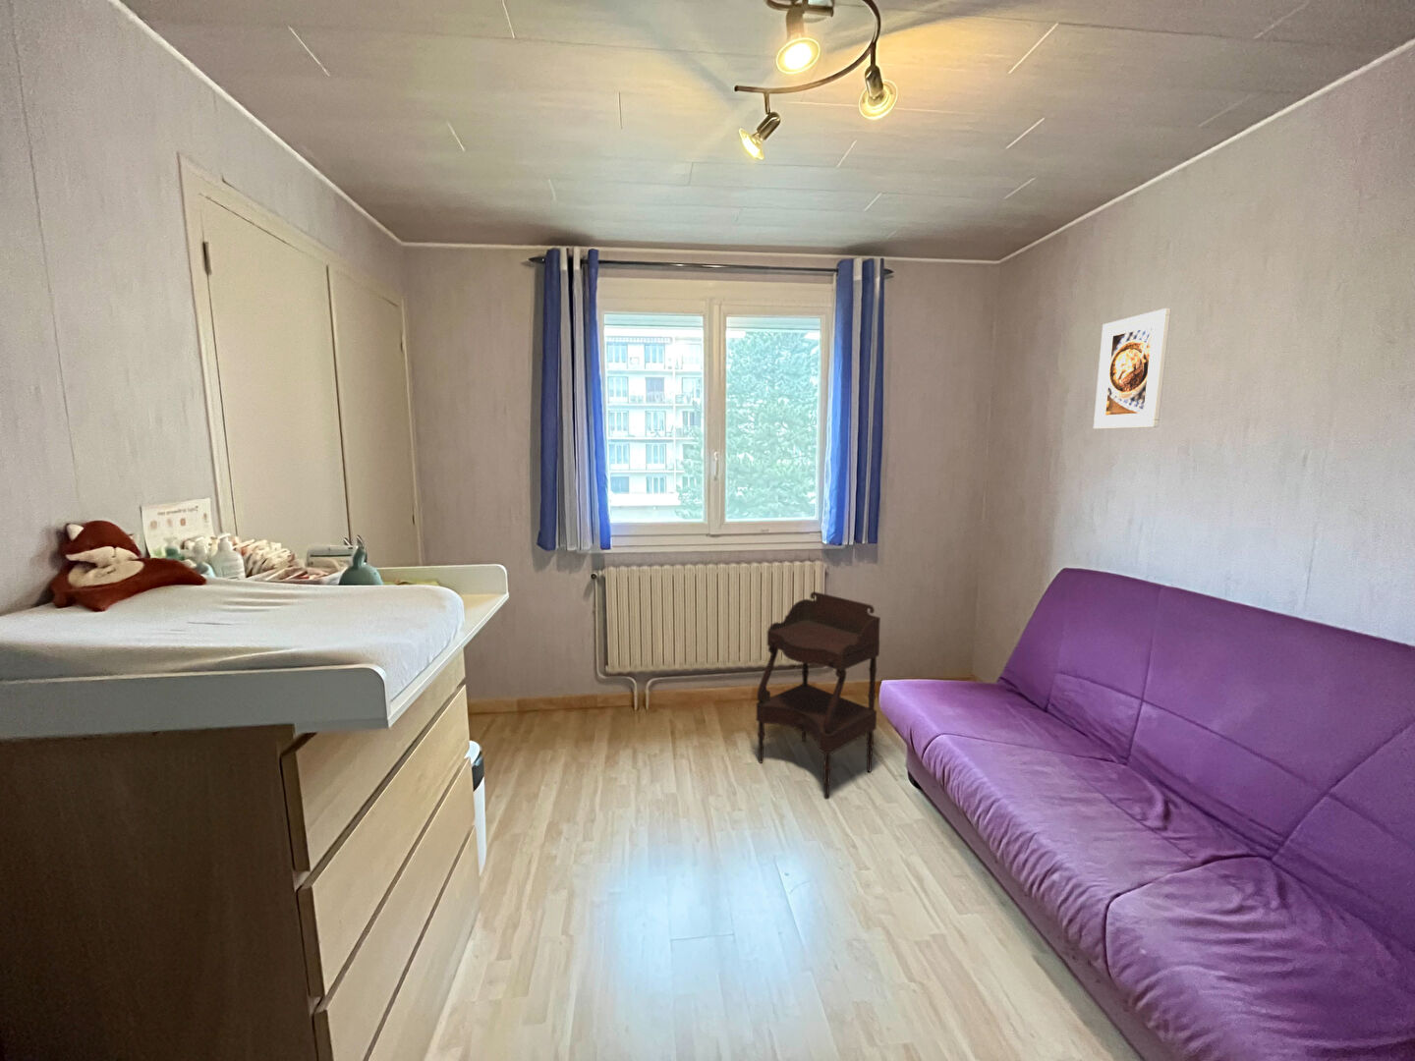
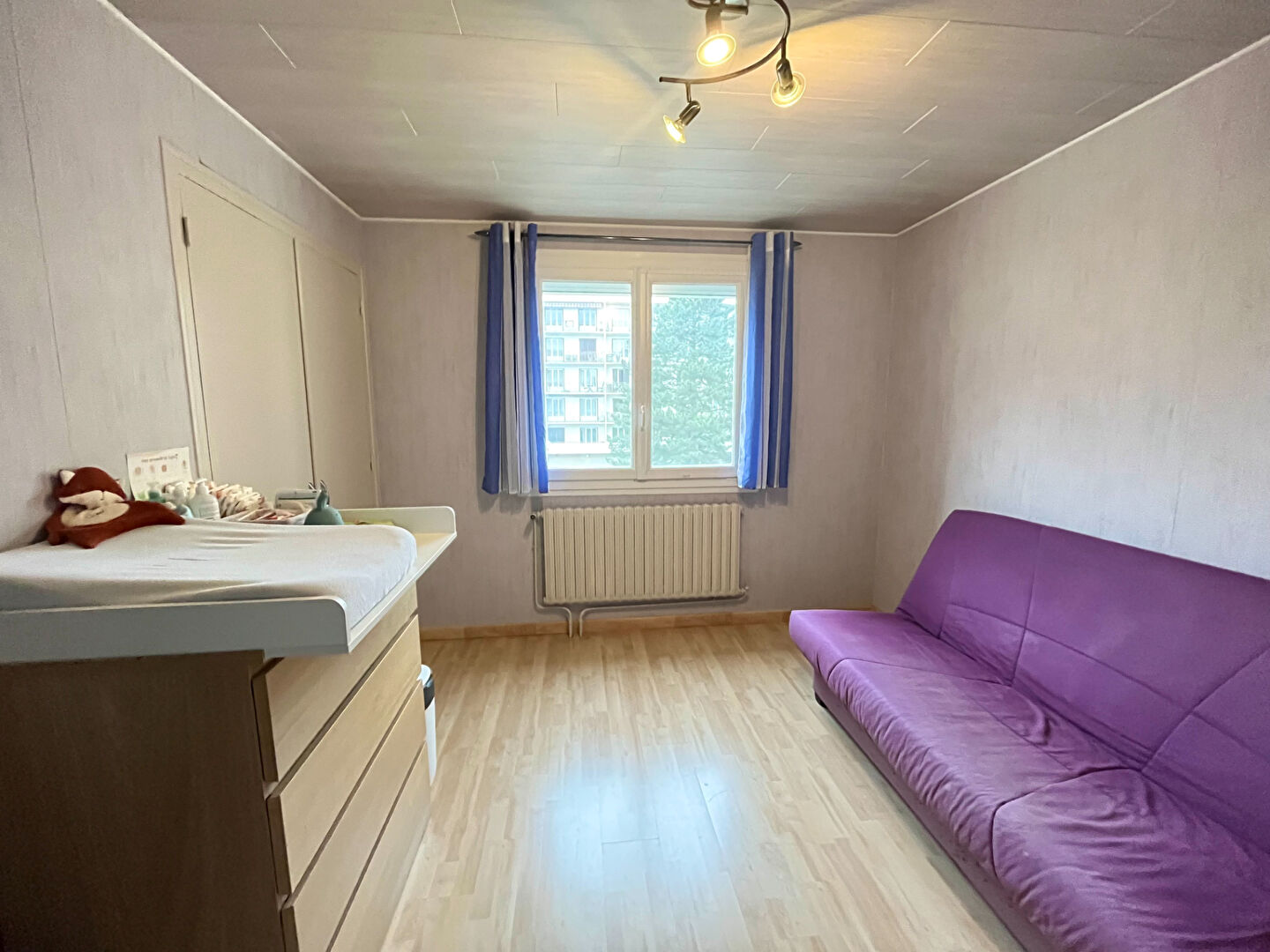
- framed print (1129, 372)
- side table (816, 688)
